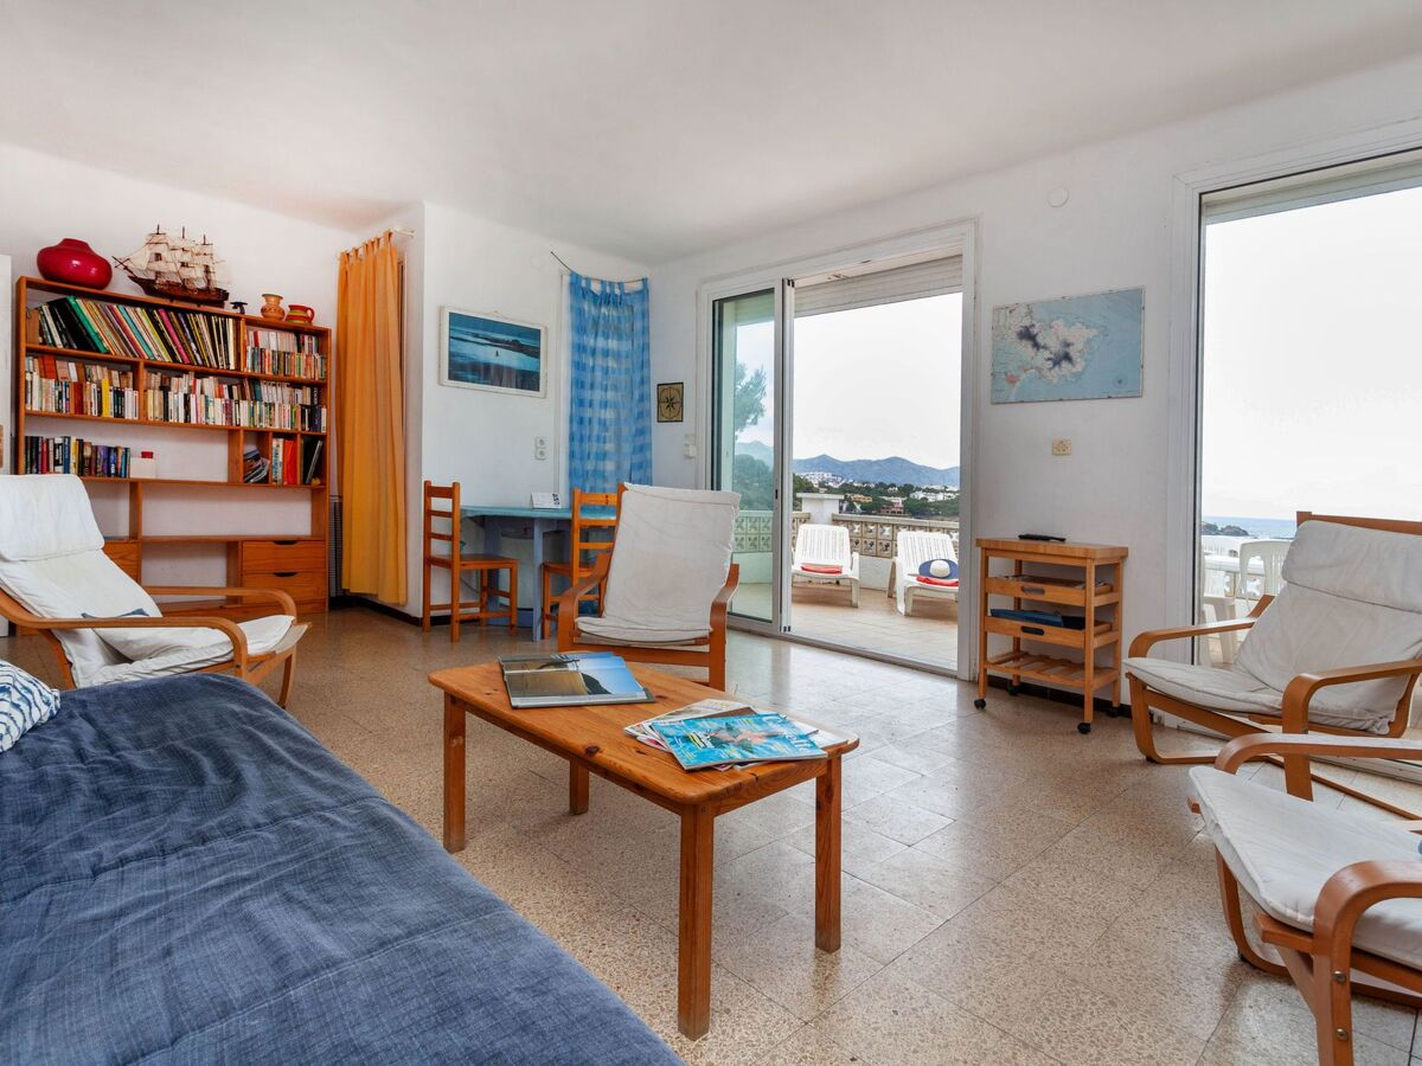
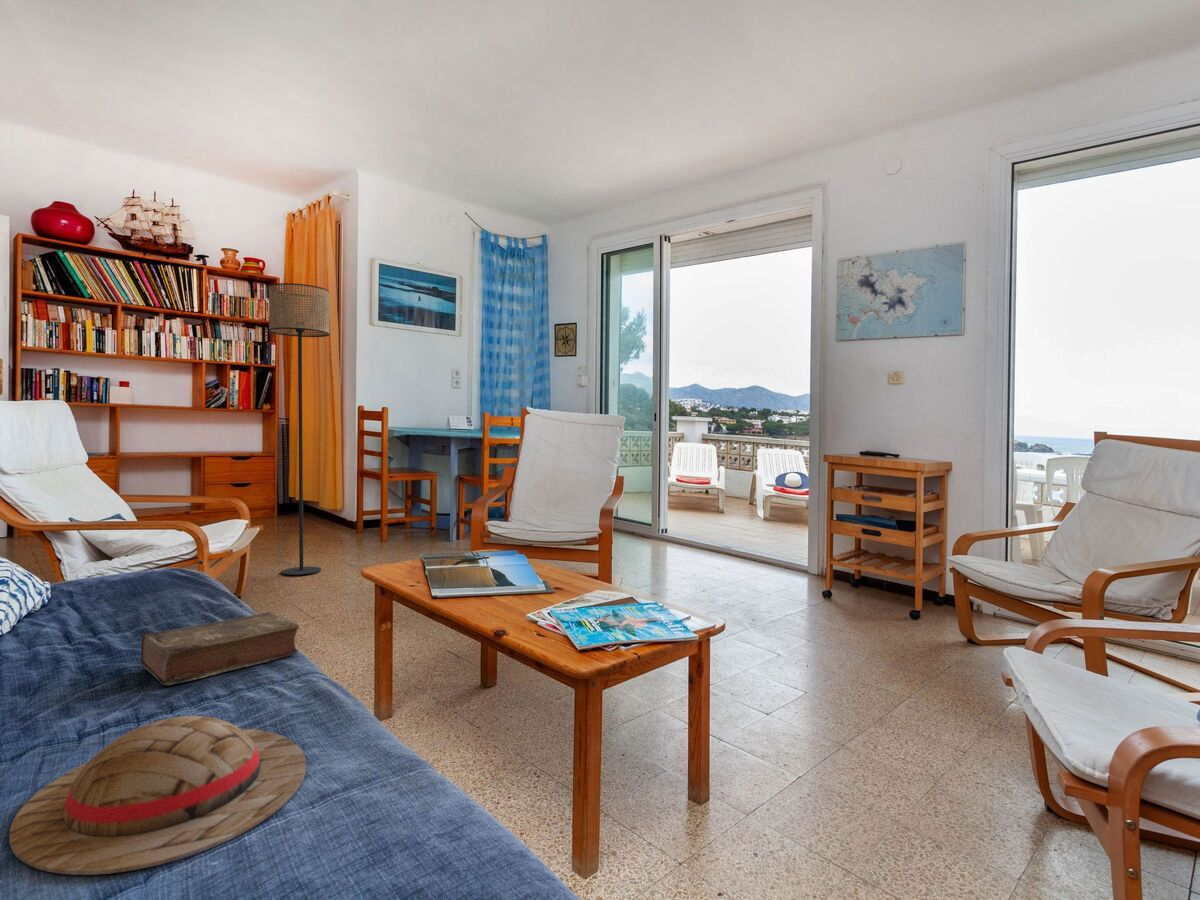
+ book (222, 644)
+ straw hat (172, 756)
+ floor lamp (300, 431)
